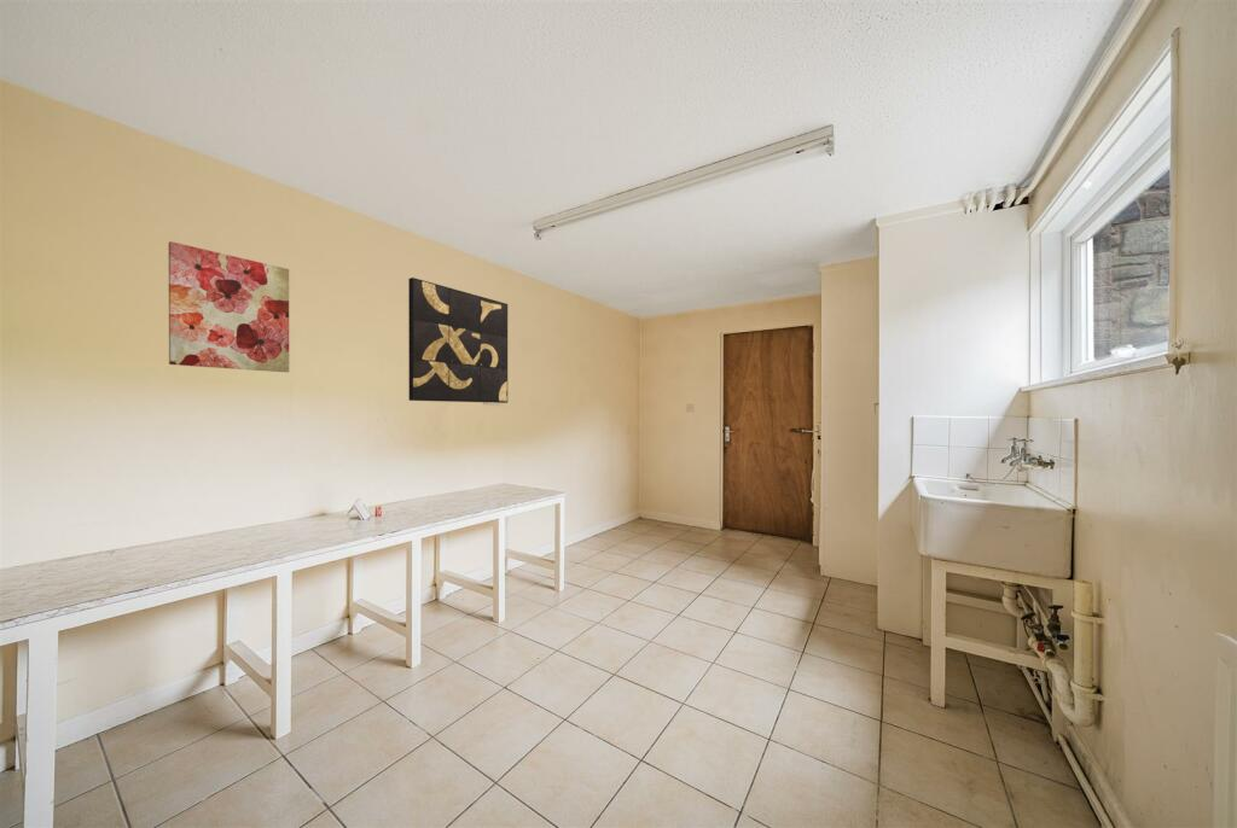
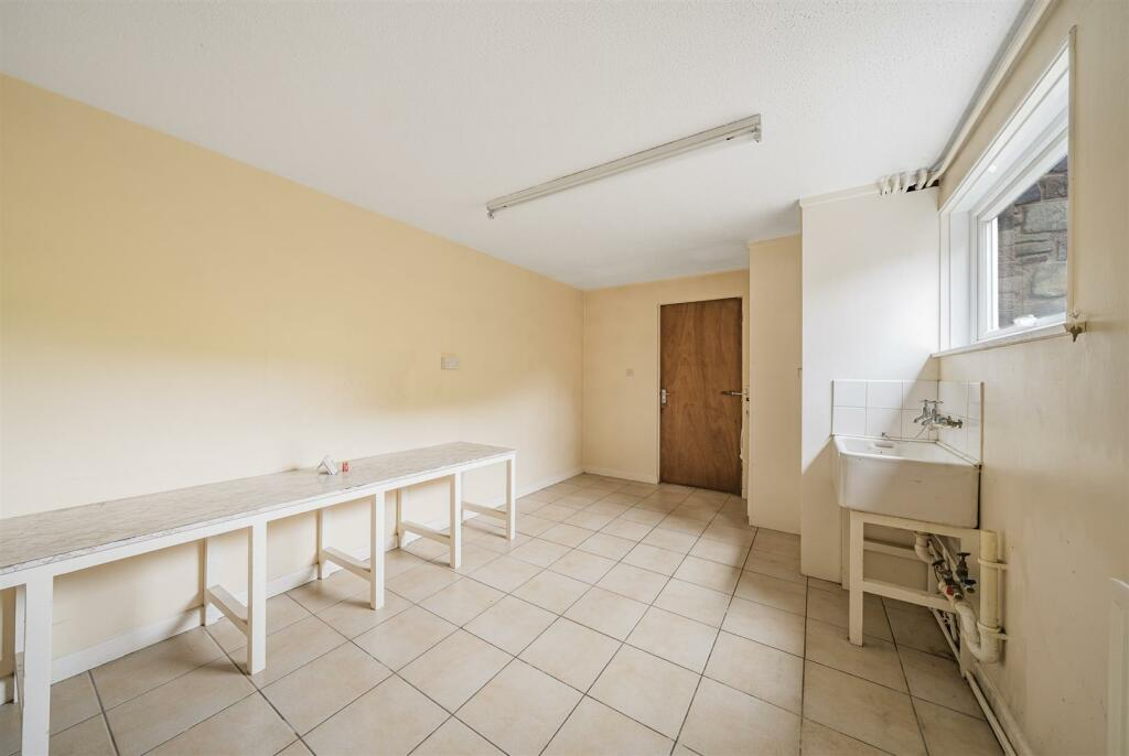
- wall art (463, 346)
- wall art (233, 313)
